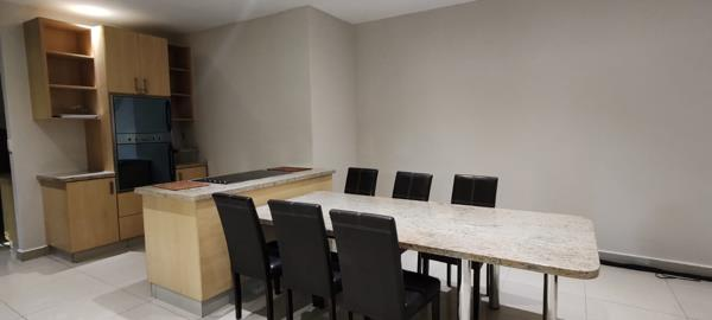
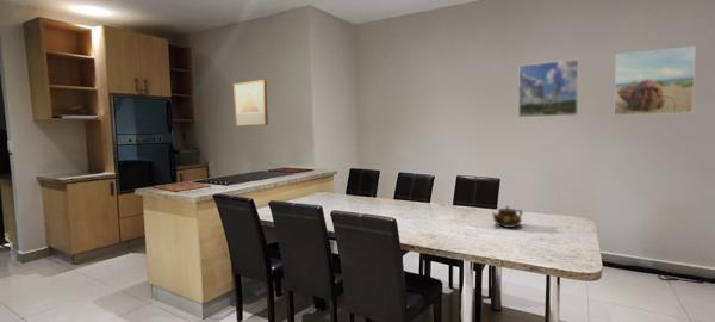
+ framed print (652, 82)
+ wall art (250, 104)
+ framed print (547, 89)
+ teapot (506, 215)
